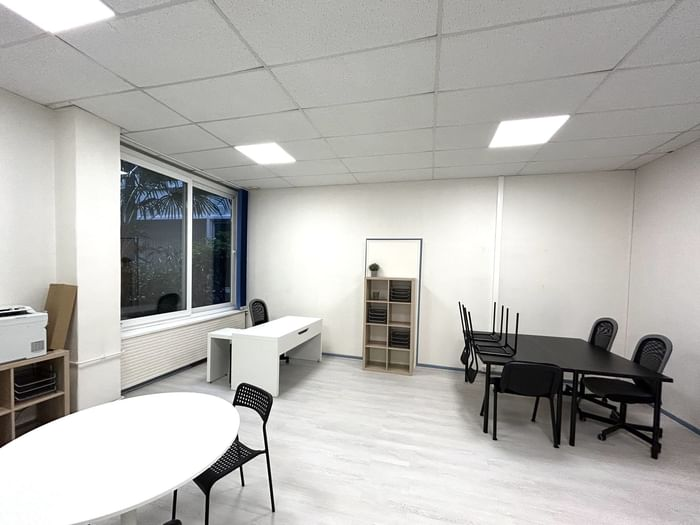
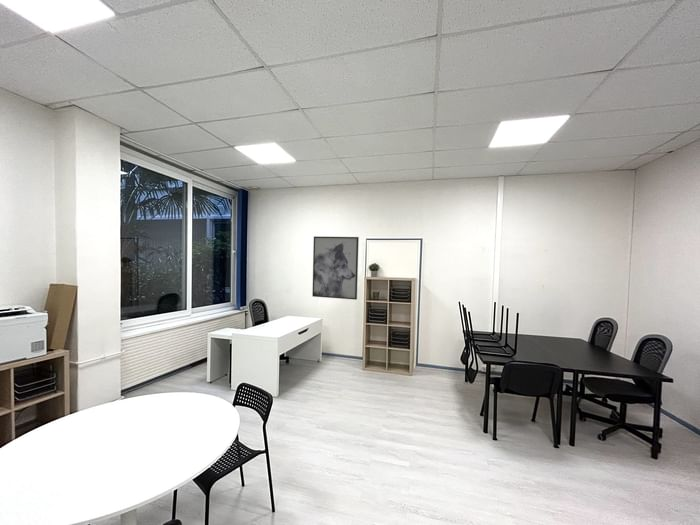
+ wall art (335, 267)
